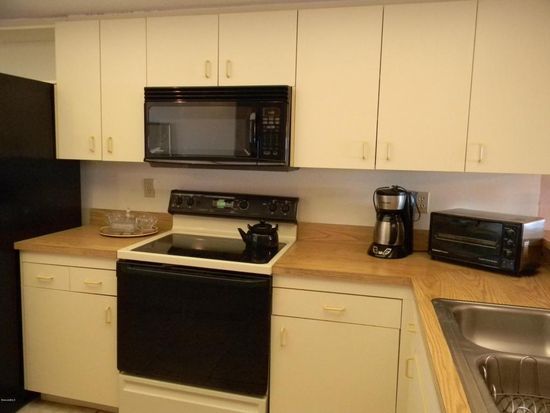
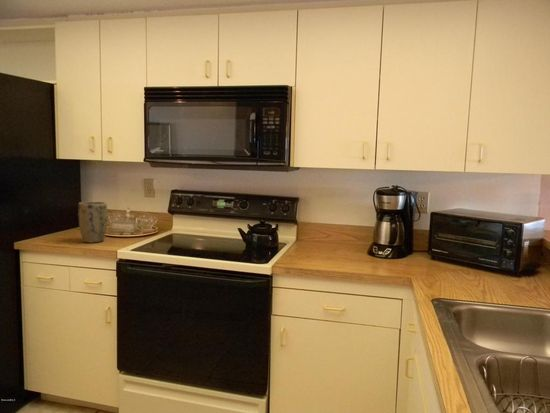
+ plant pot (93, 221)
